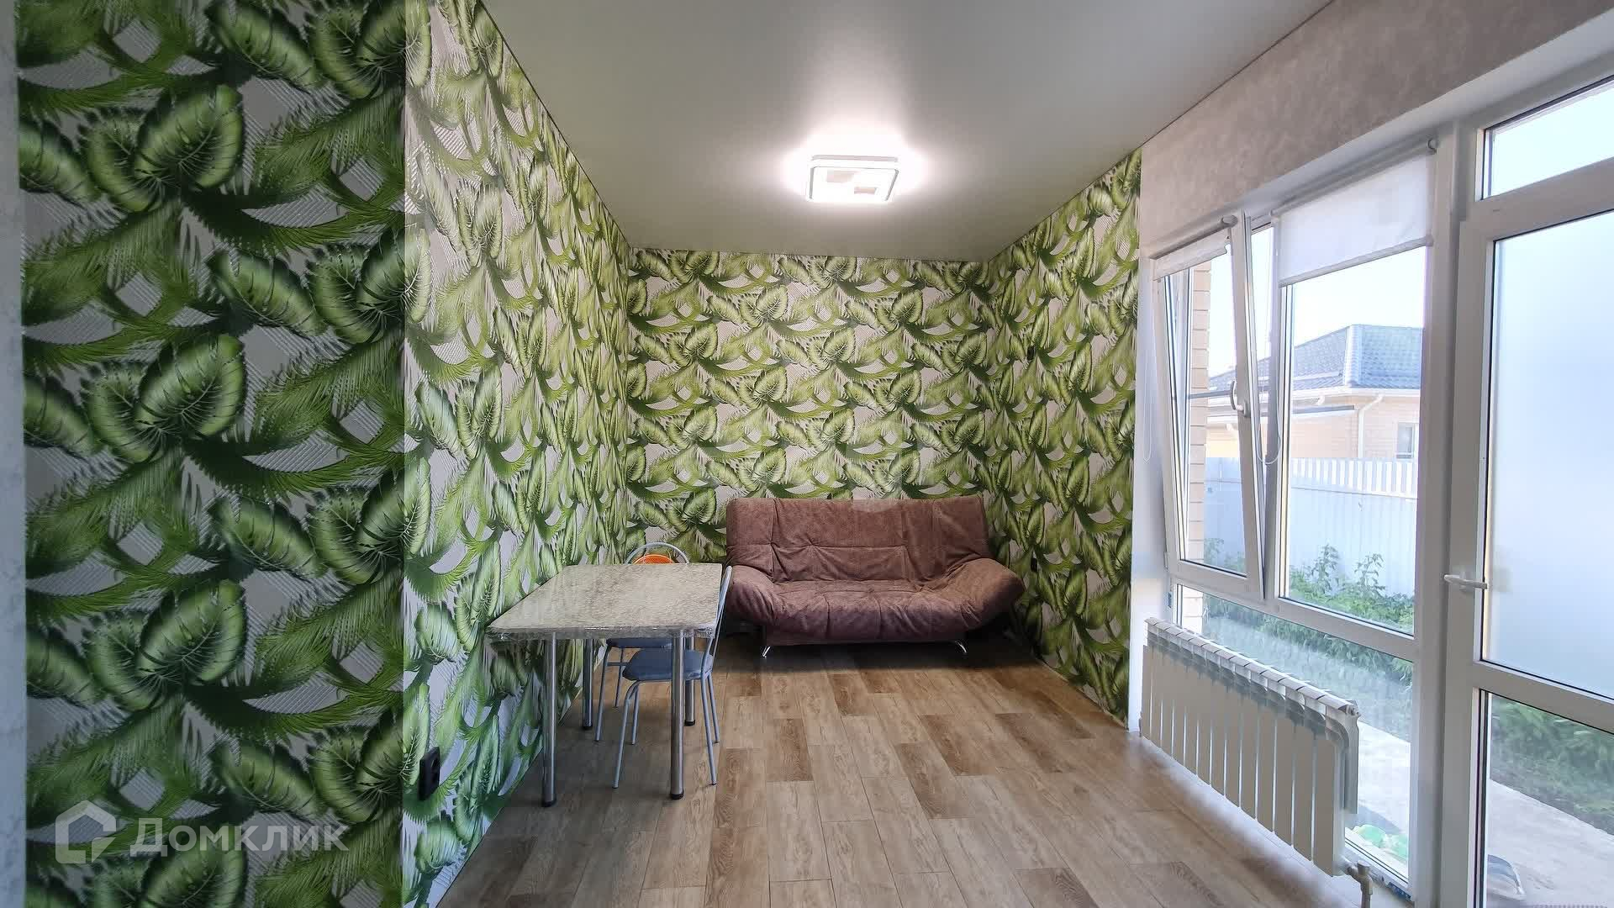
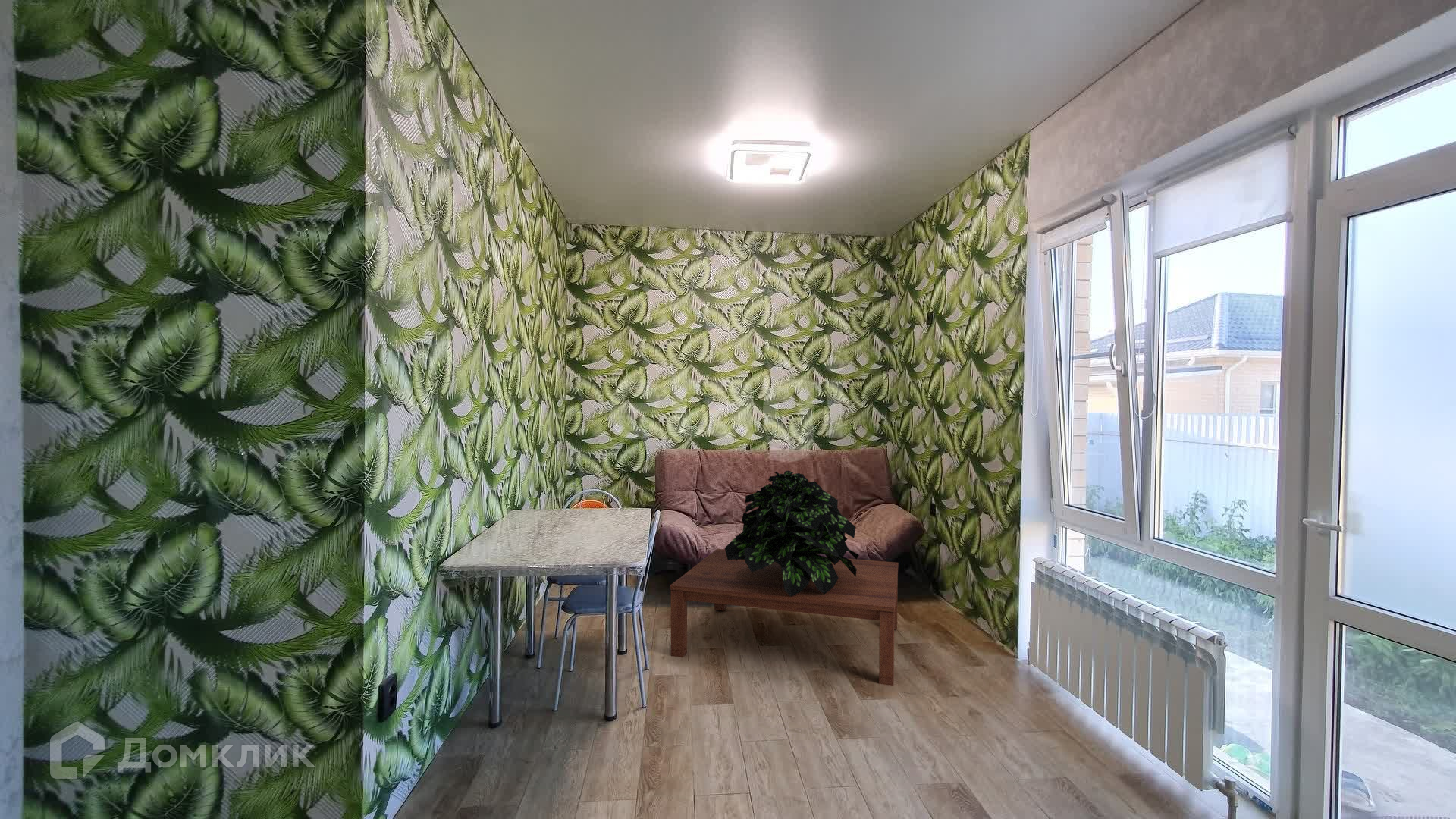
+ coffee table (791, 607)
+ potted plant (792, 525)
